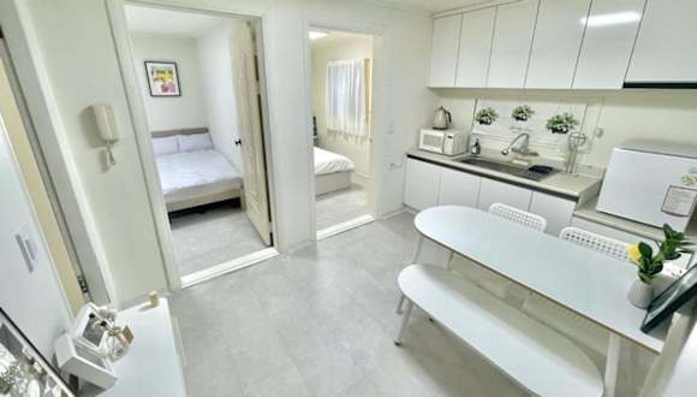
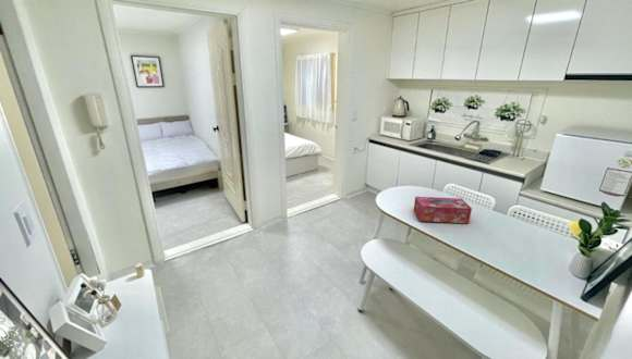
+ tissue box (440, 209)
